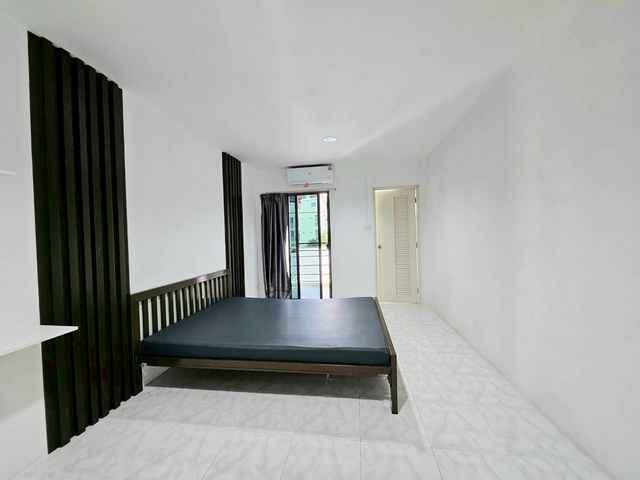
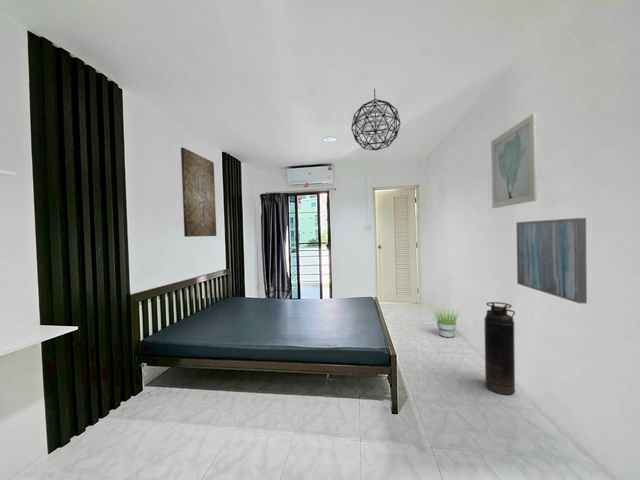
+ wall art (200, 196)
+ fire extinguisher (499, 345)
+ pendant light (375, 119)
+ potted plant (446, 322)
+ wall art (510, 167)
+ wall art (546, 256)
